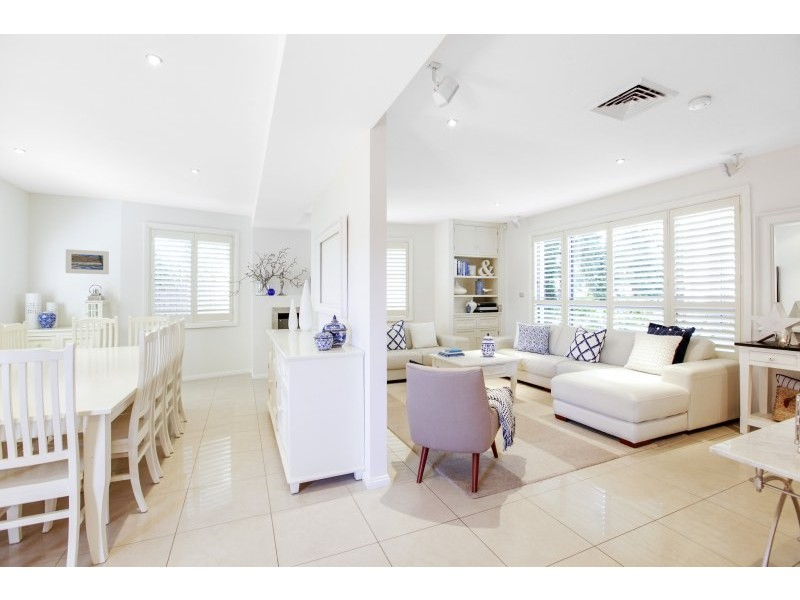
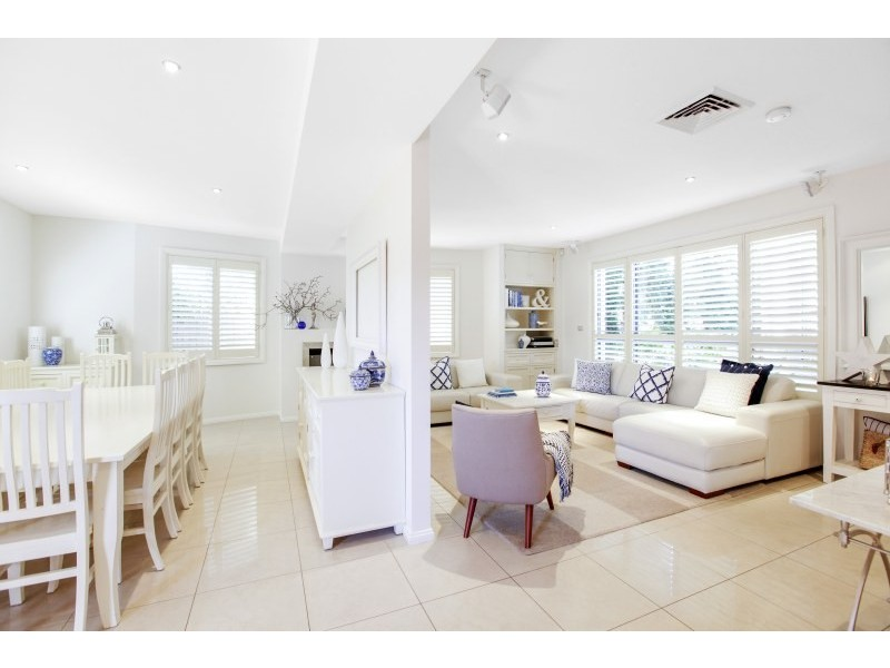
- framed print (87, 262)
